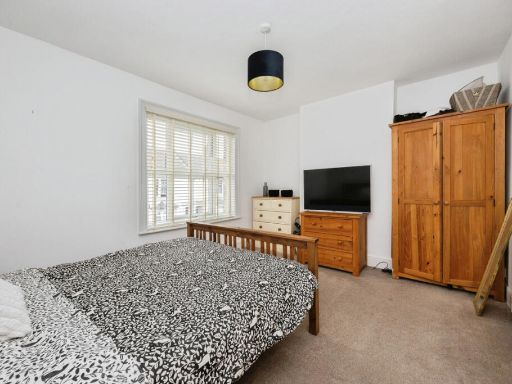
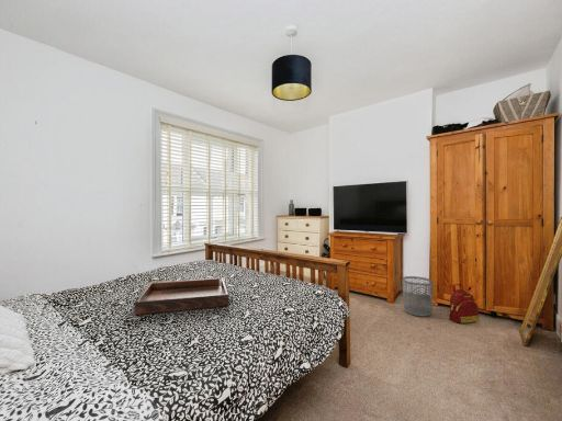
+ waste bin (417, 295)
+ serving tray (186, 293)
+ backpack (462, 303)
